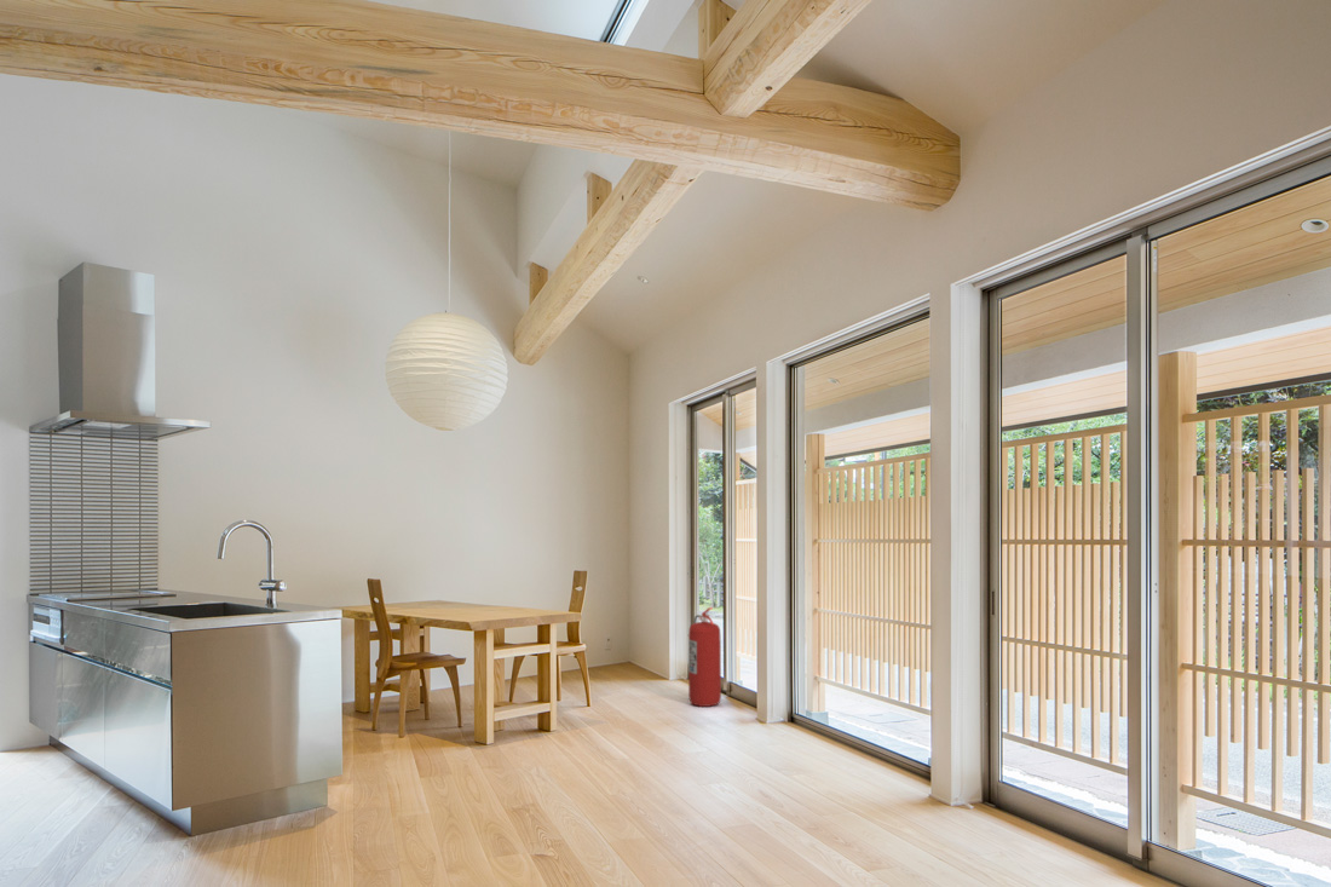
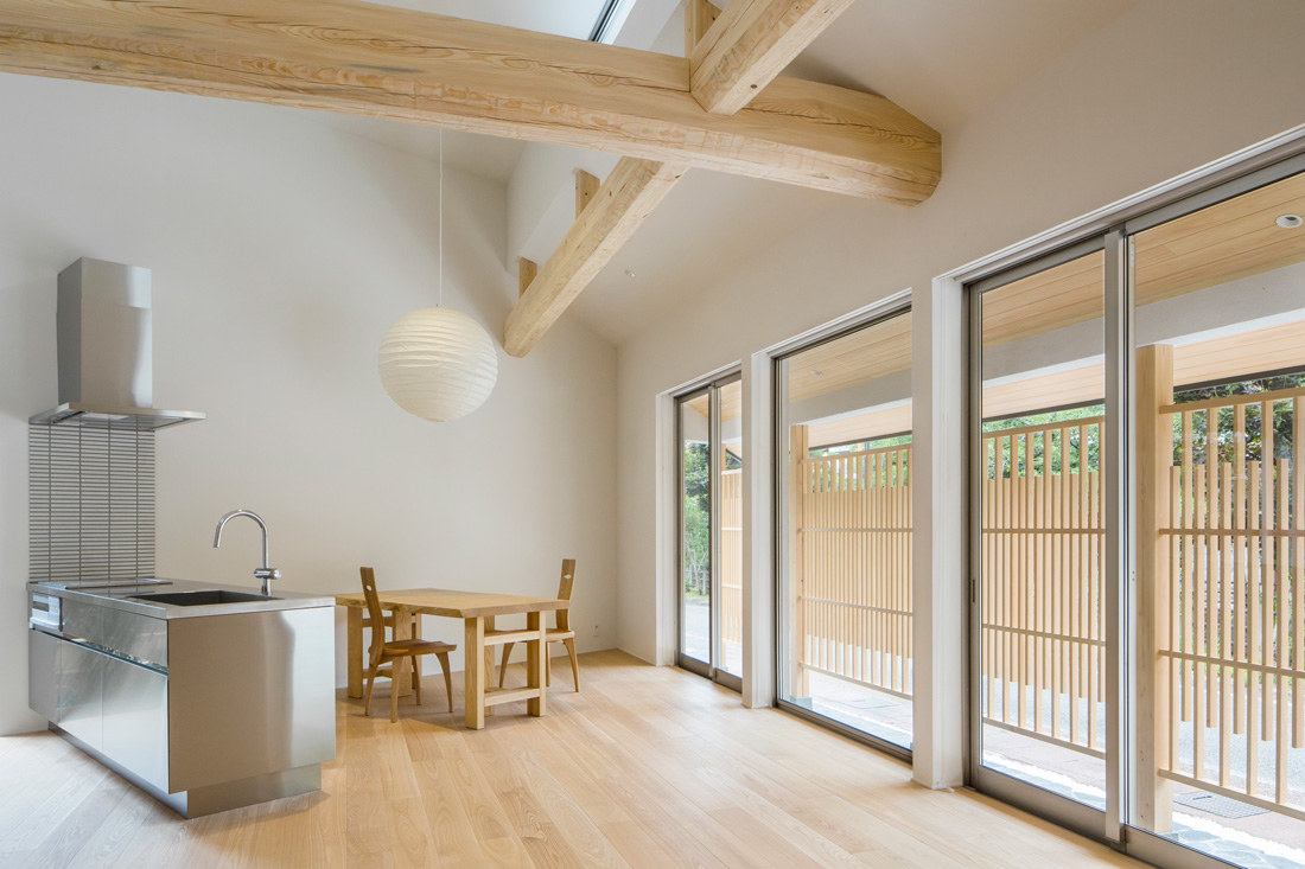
- fire extinguisher (701, 652)
